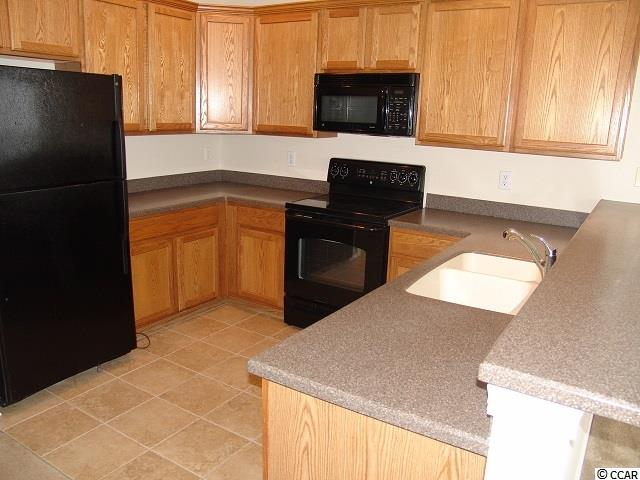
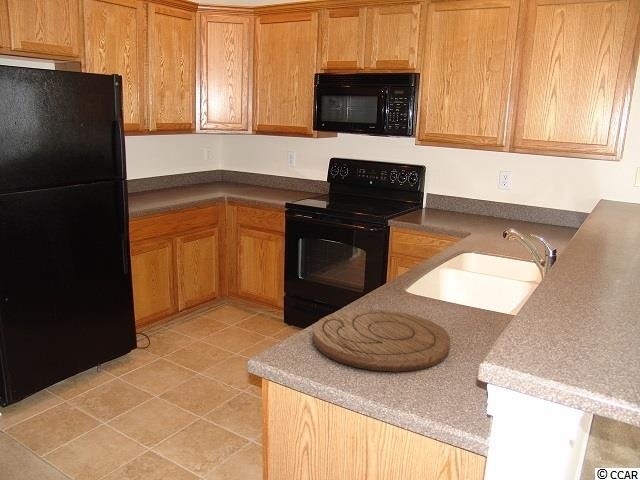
+ cutting board (380, 336)
